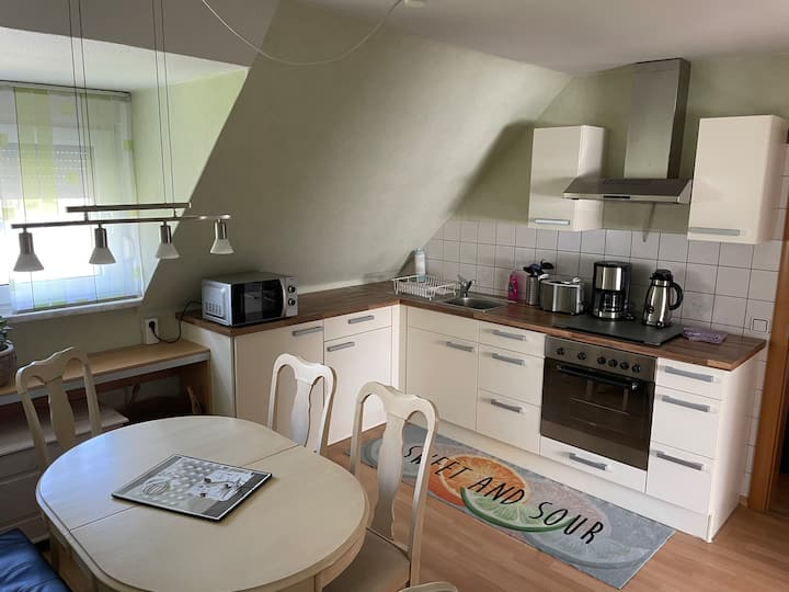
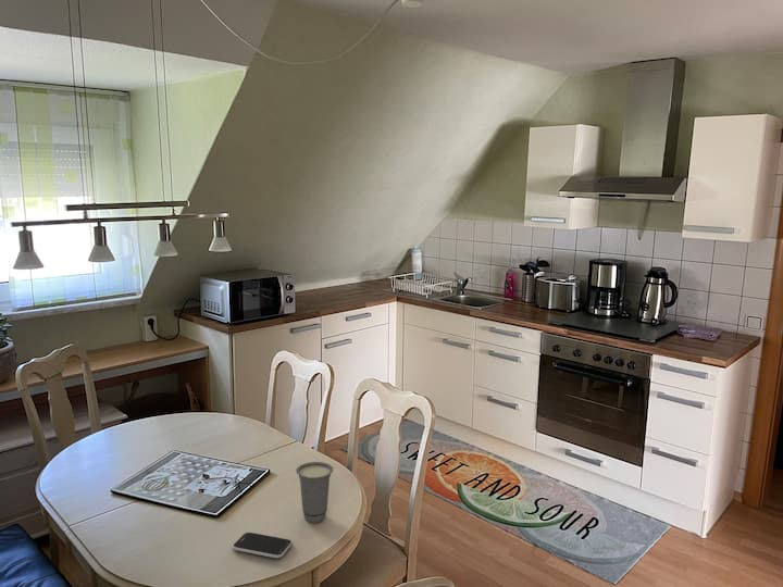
+ smartphone (262, 545)
+ cup (314, 494)
